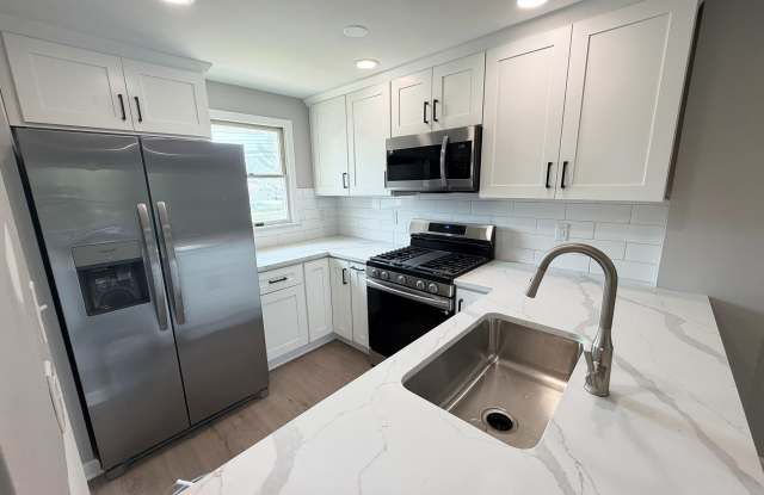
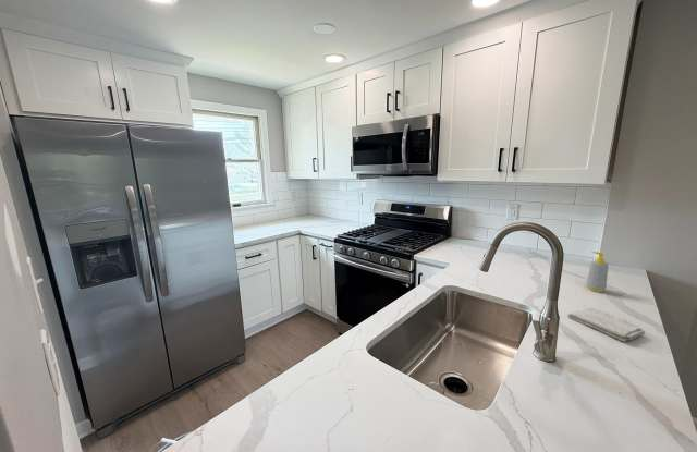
+ soap bottle (598, 270)
+ washcloth (604, 321)
